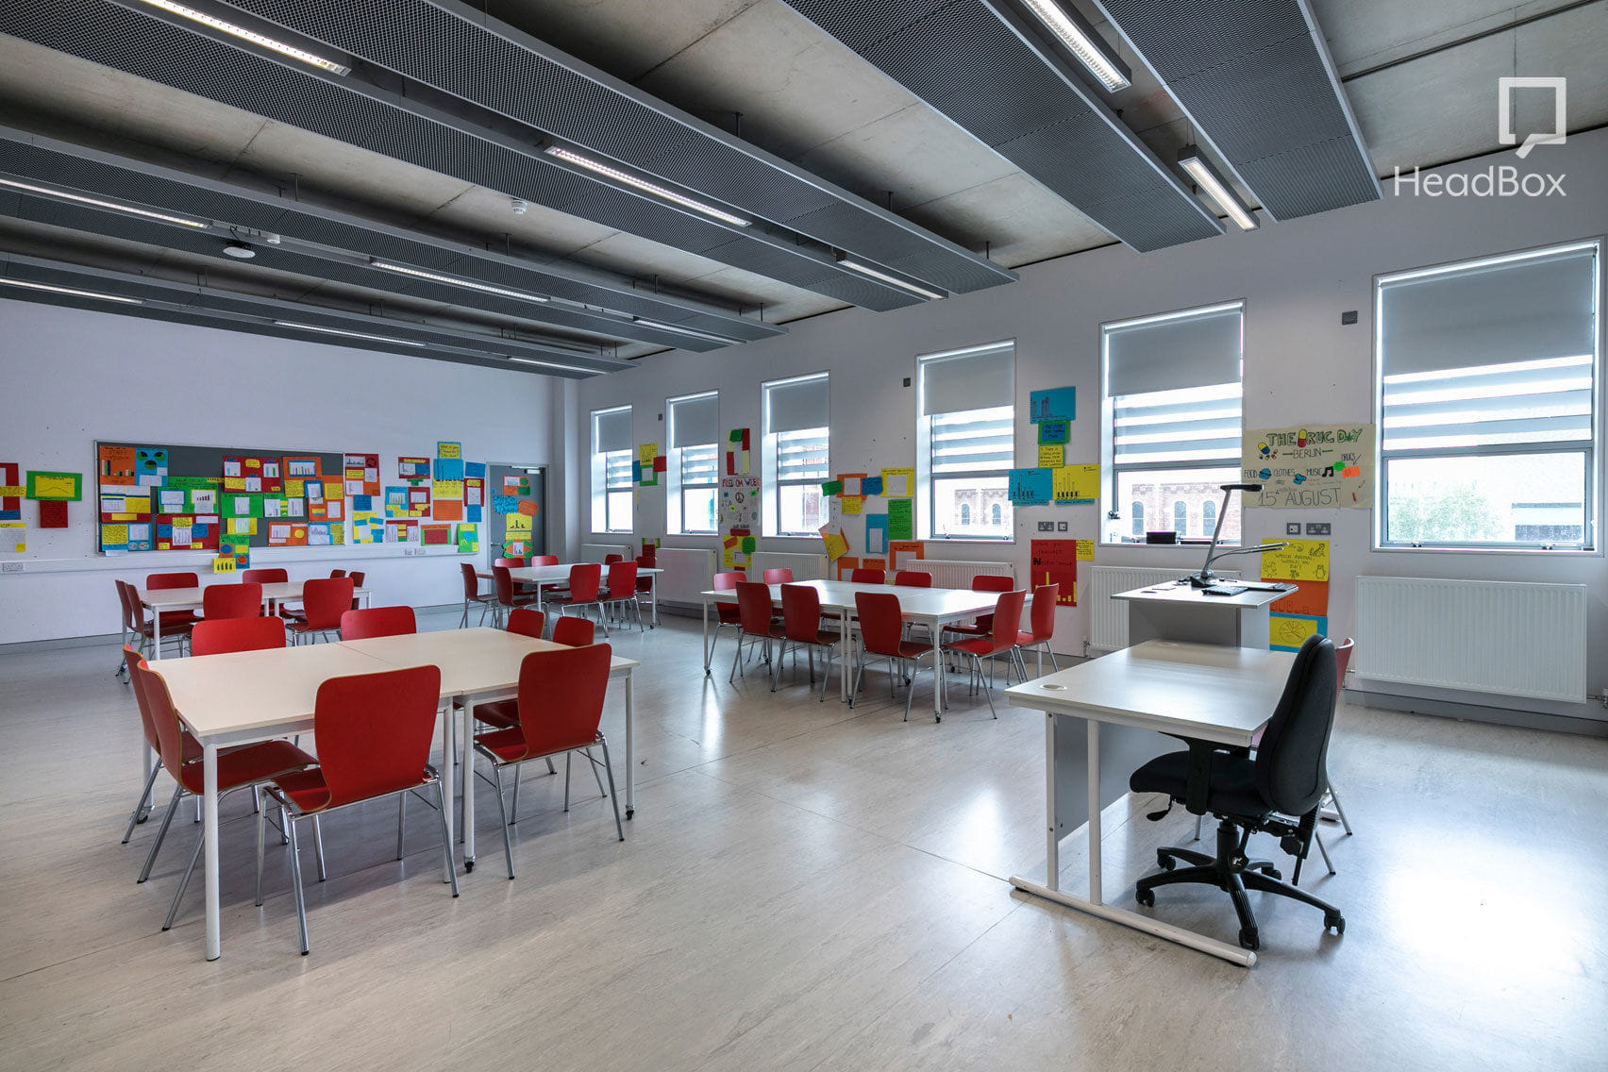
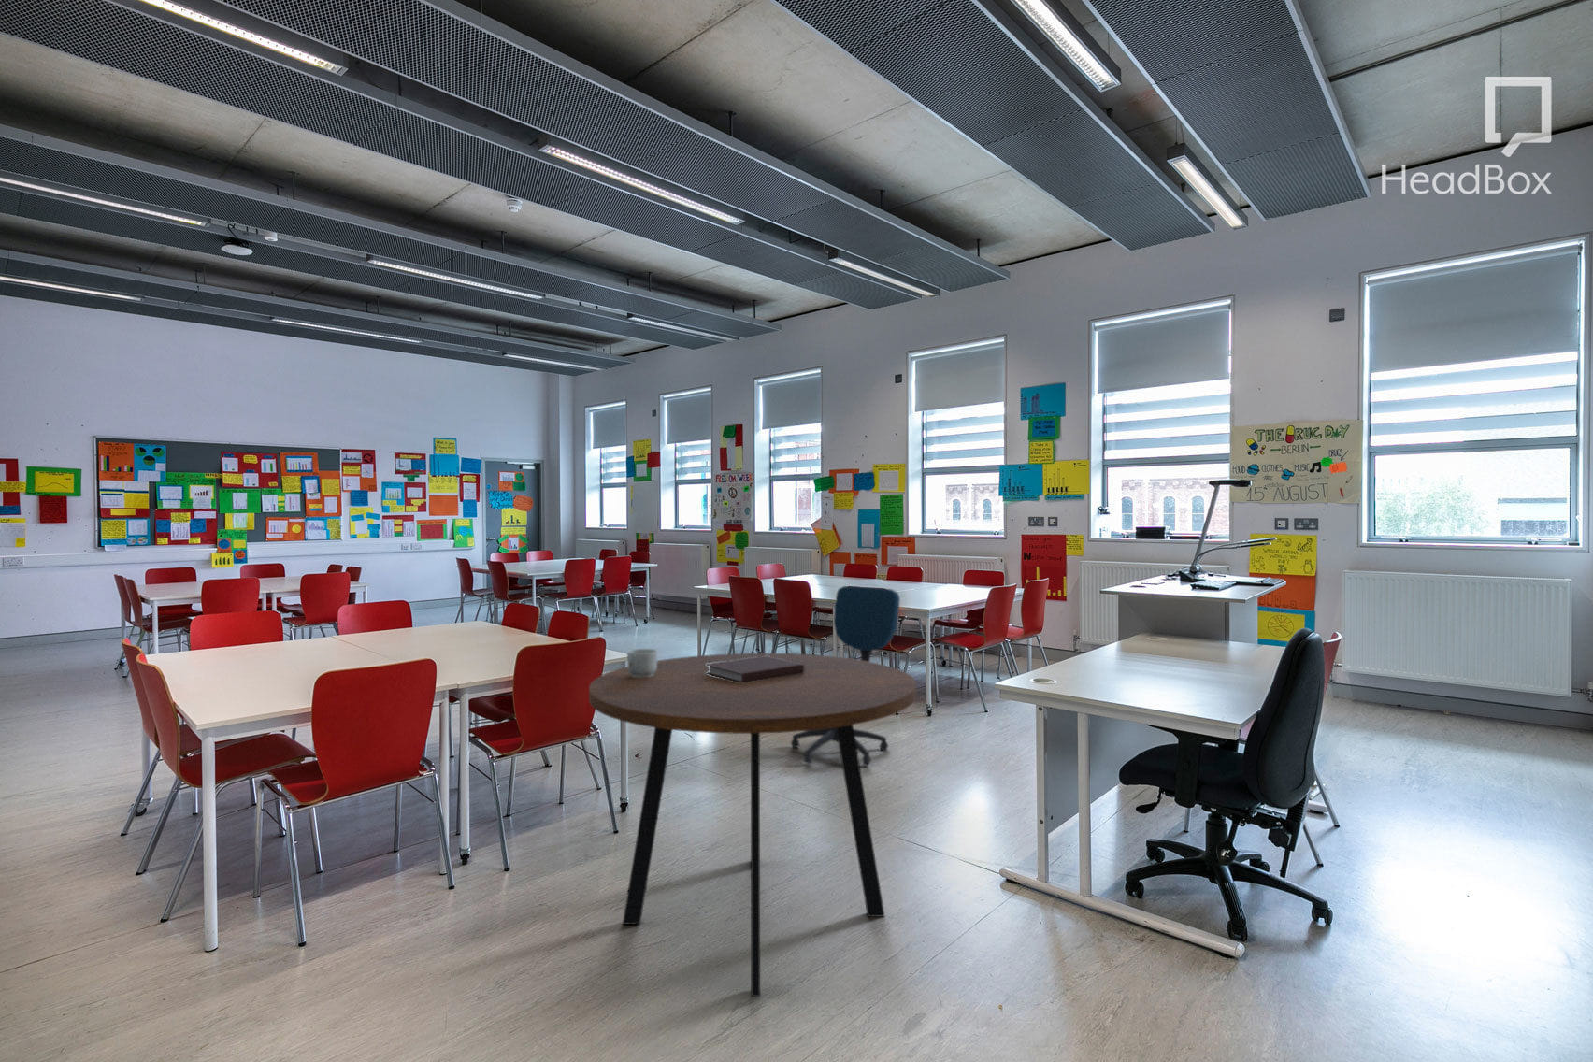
+ mug (639, 661)
+ notebook (755, 667)
+ dining table (755, 799)
+ office chair (861, 659)
